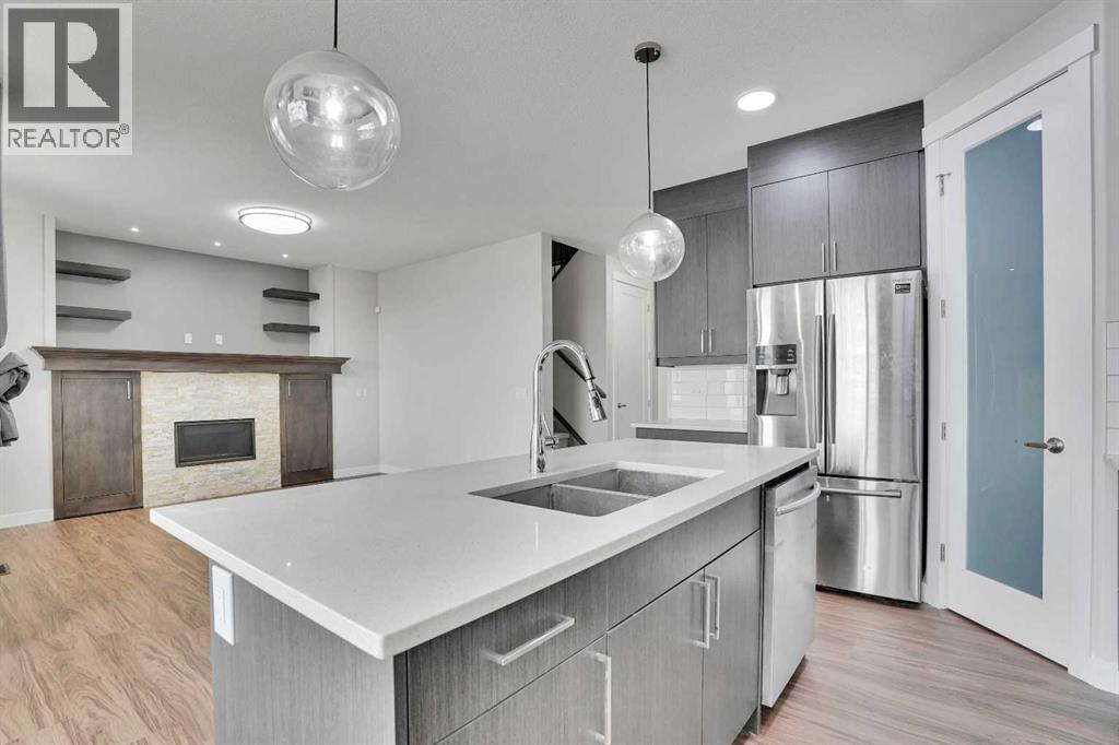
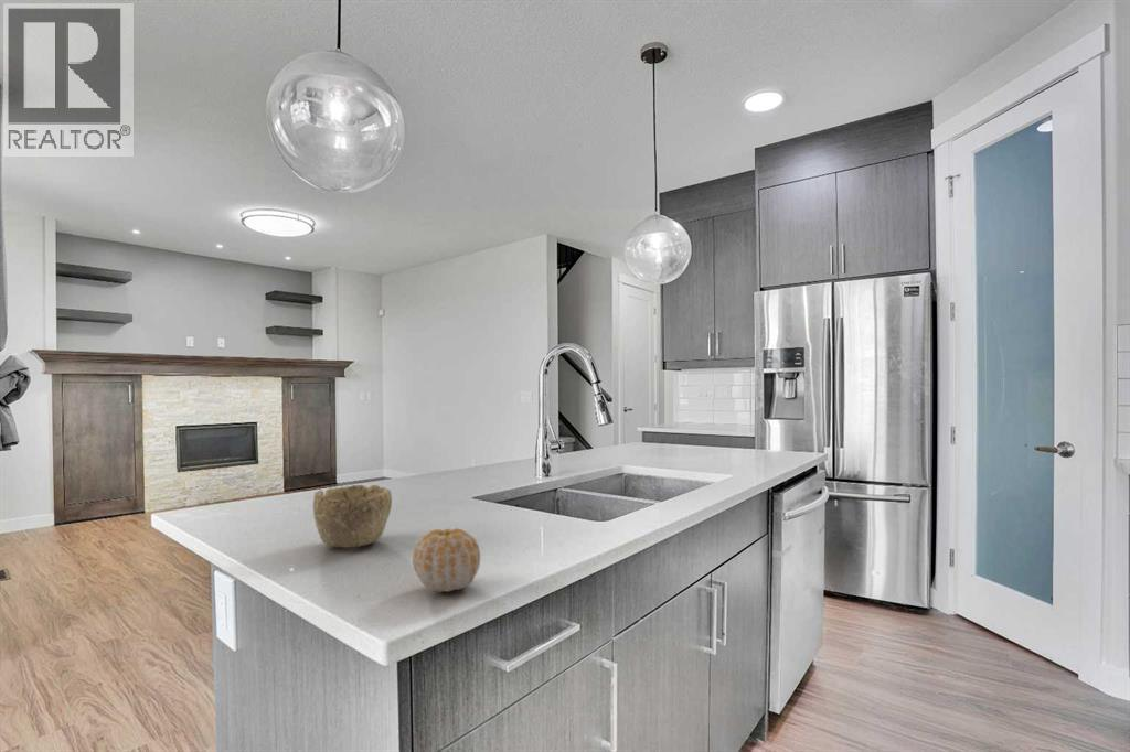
+ fruit (447, 559)
+ bowl (353, 516)
